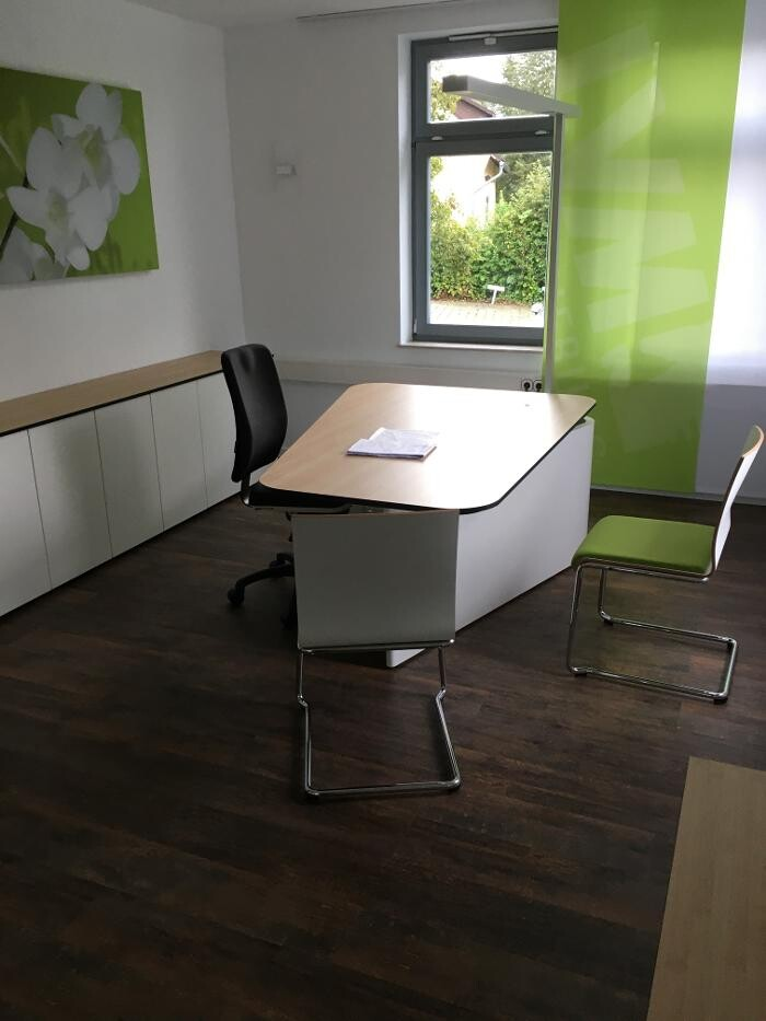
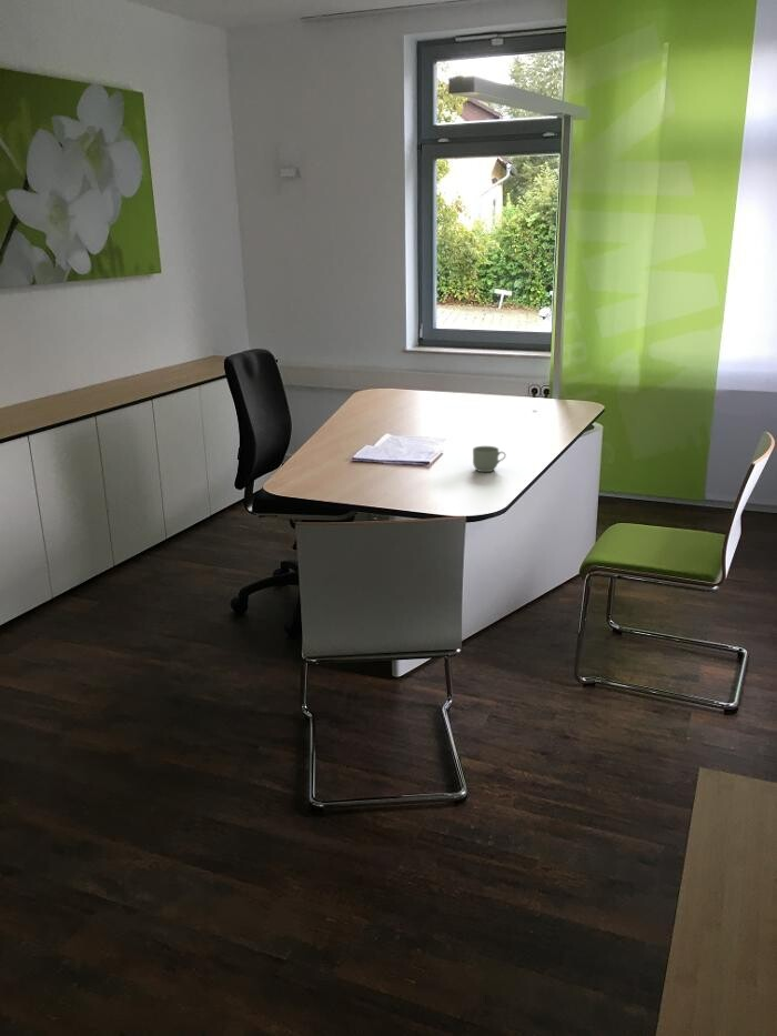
+ mug (488, 459)
